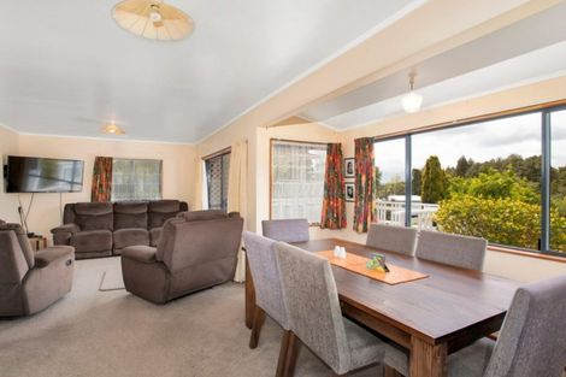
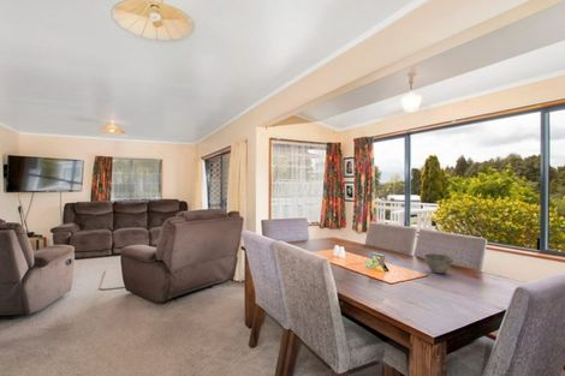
+ bowl (438, 263)
